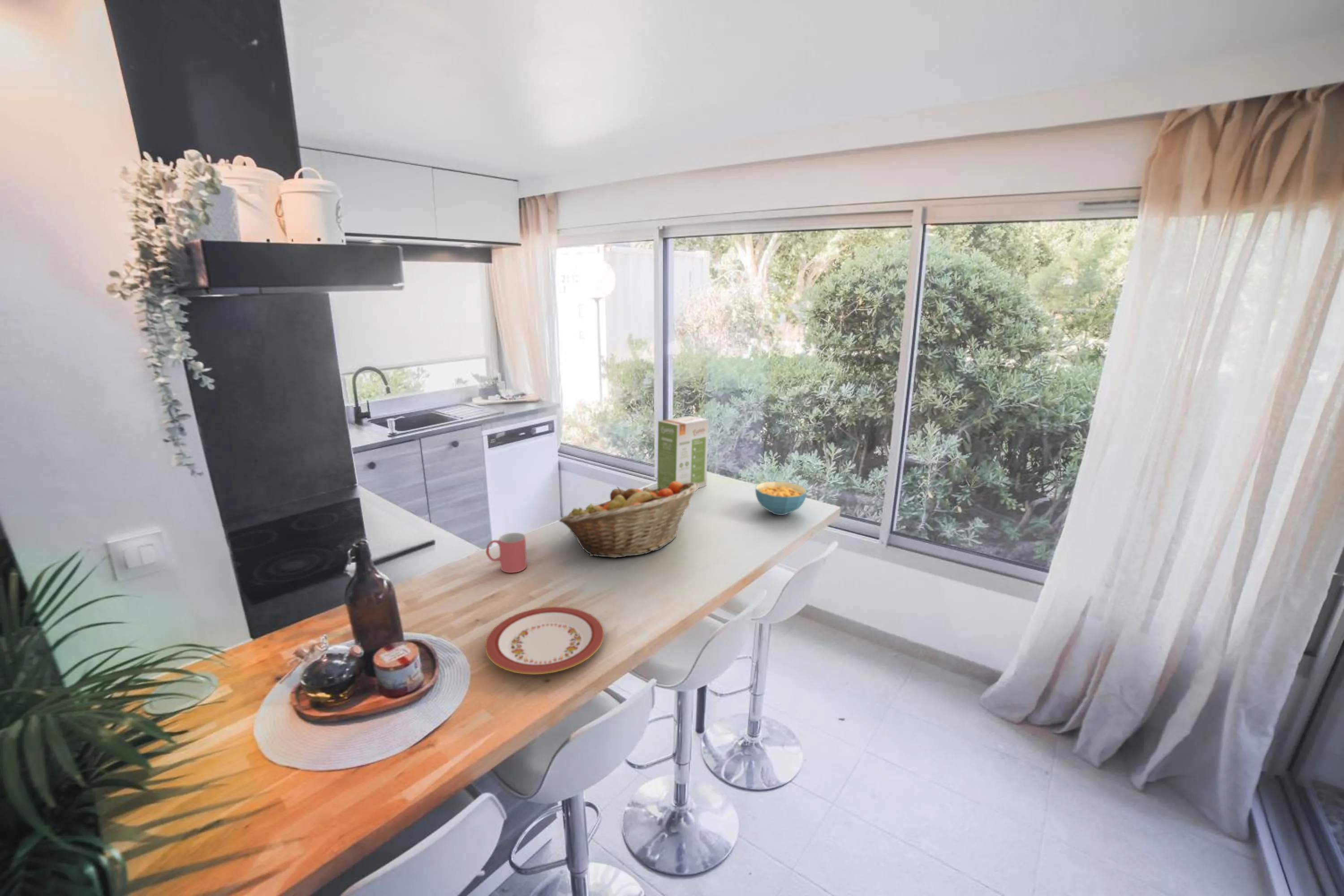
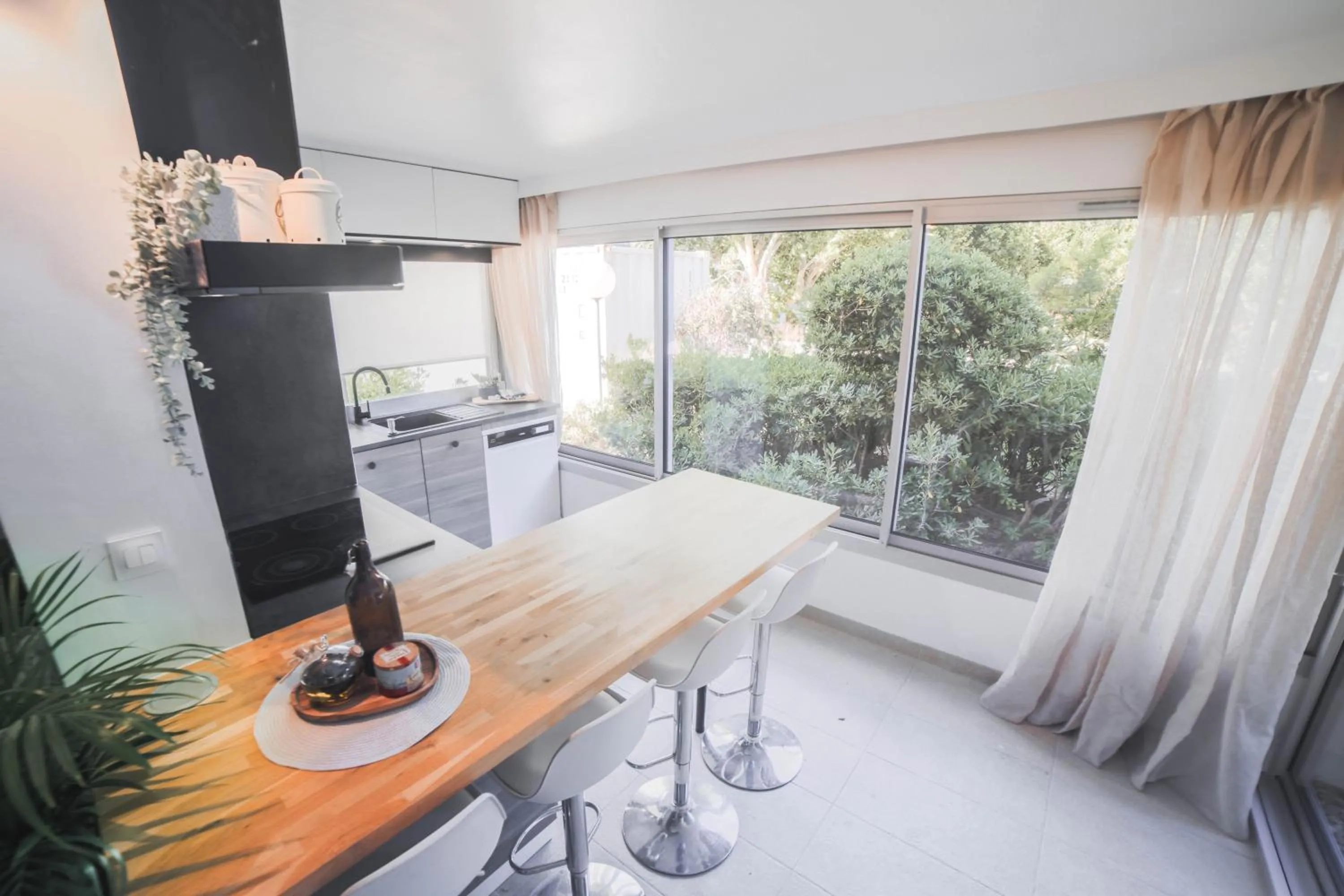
- cereal bowl (780, 500)
- fruit basket (632, 512)
- mug (506, 552)
- plate (546, 641)
- food box (683, 454)
